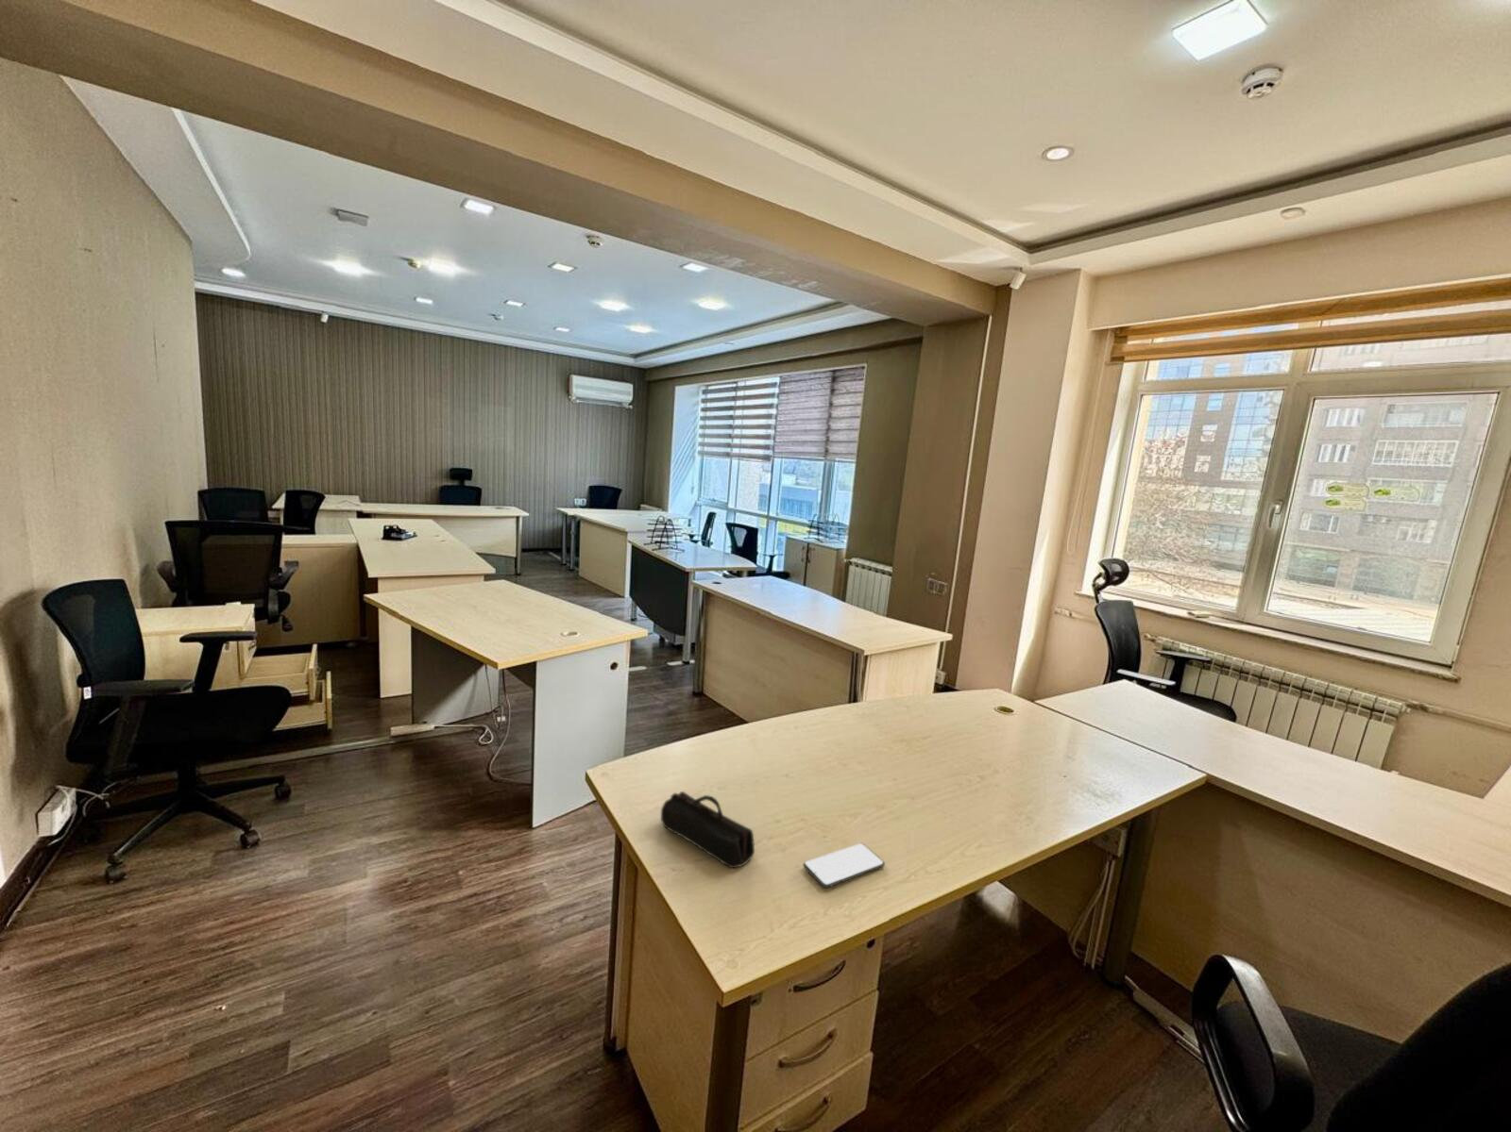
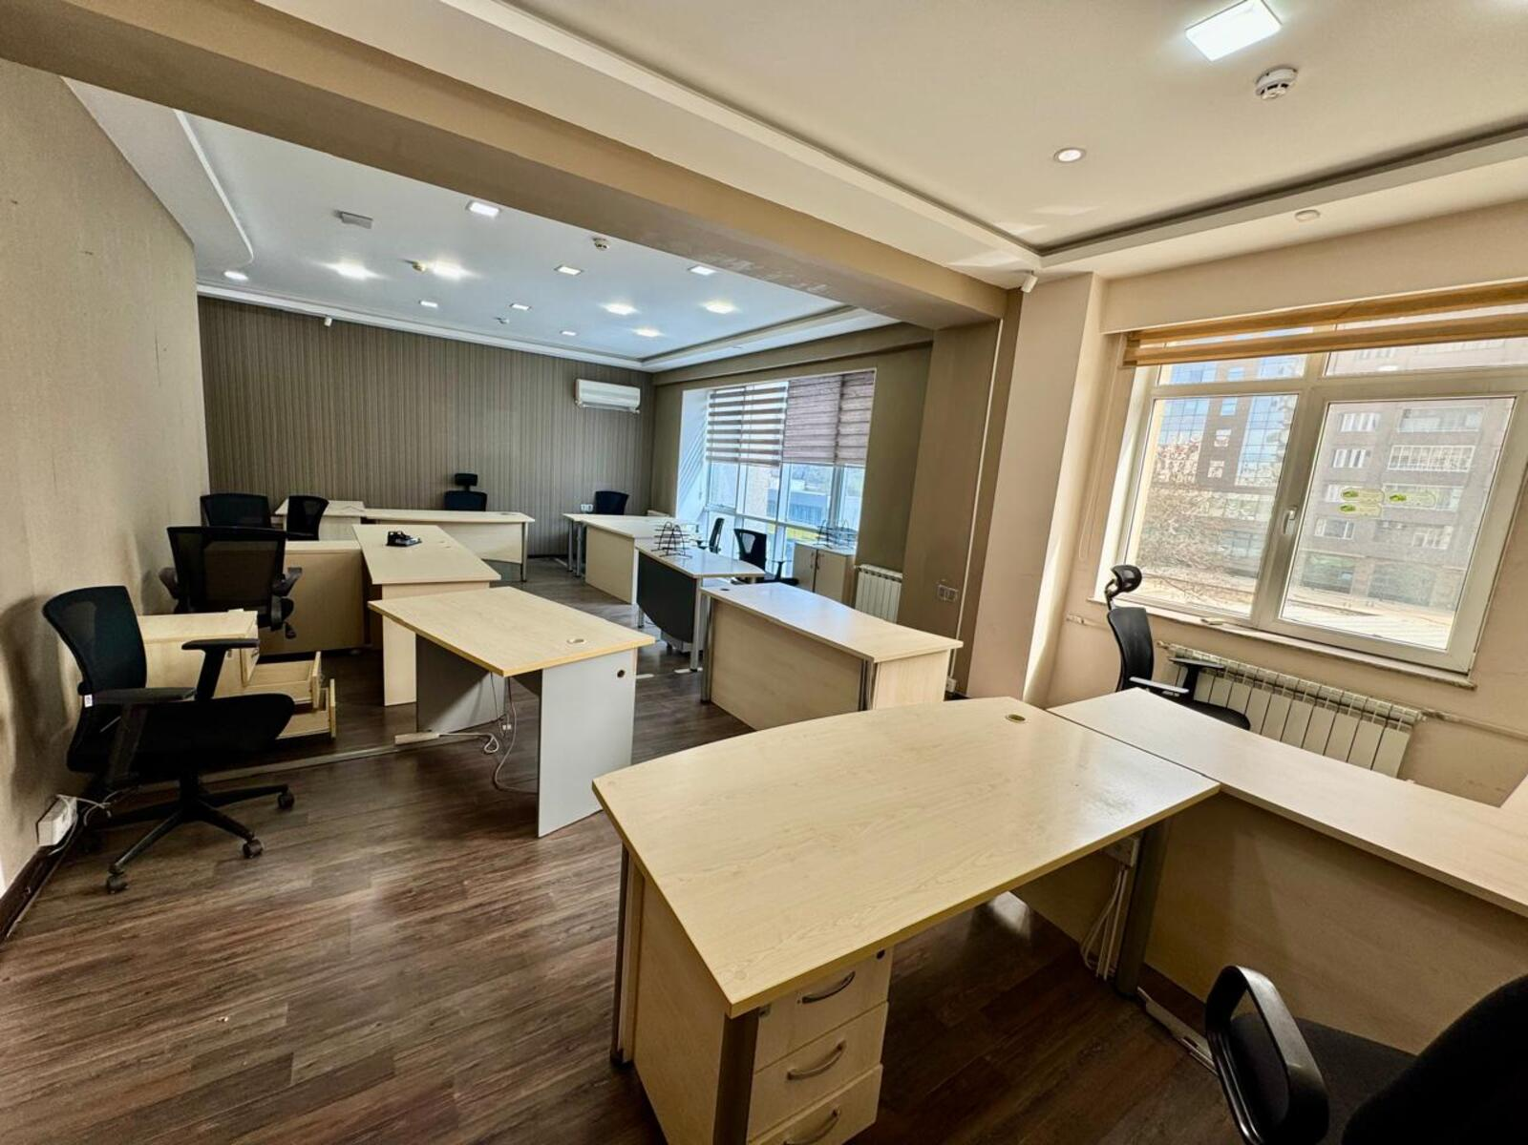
- smartphone (845, 864)
- pencil case (707, 819)
